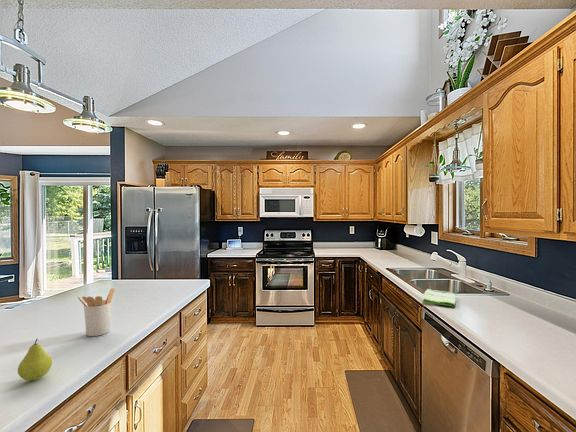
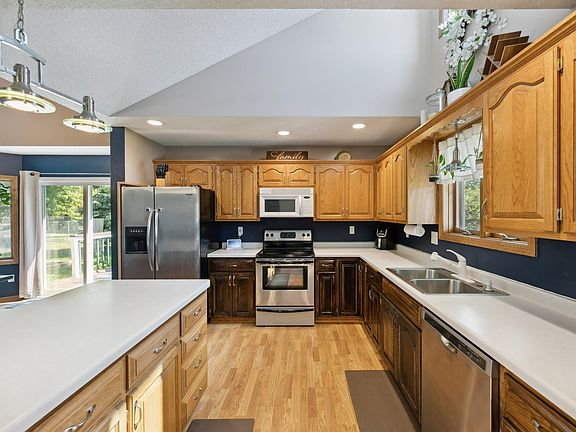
- utensil holder (96, 312)
- fruit (35, 358)
- dish towel (439, 297)
